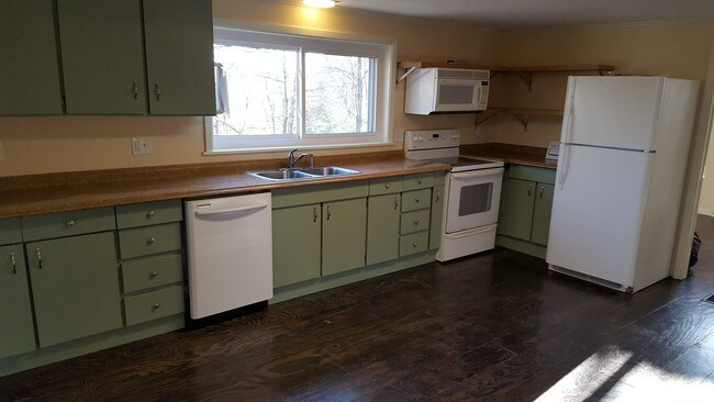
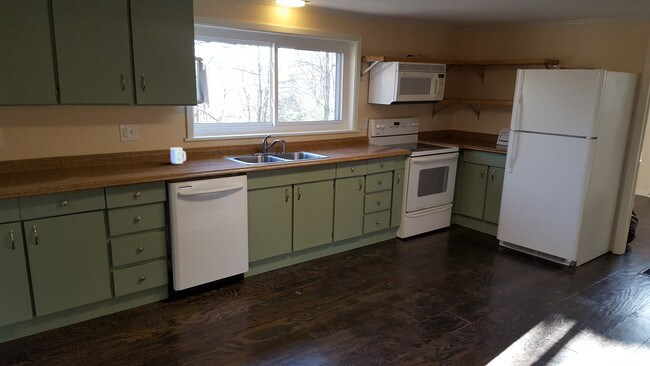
+ mug (178, 155)
